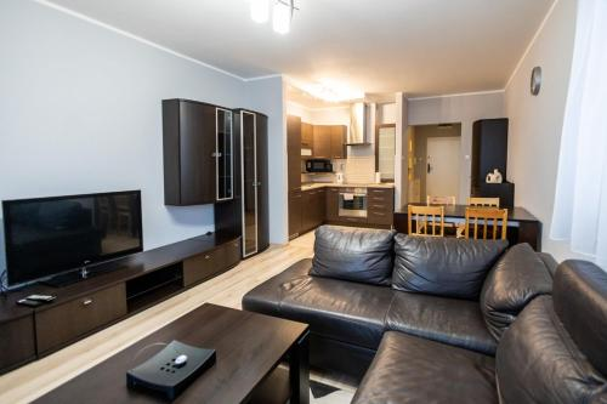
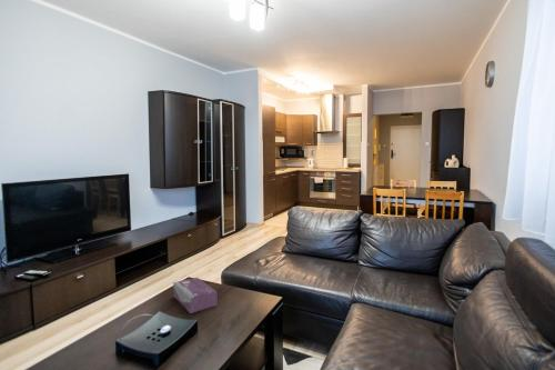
+ tissue box (194, 293)
